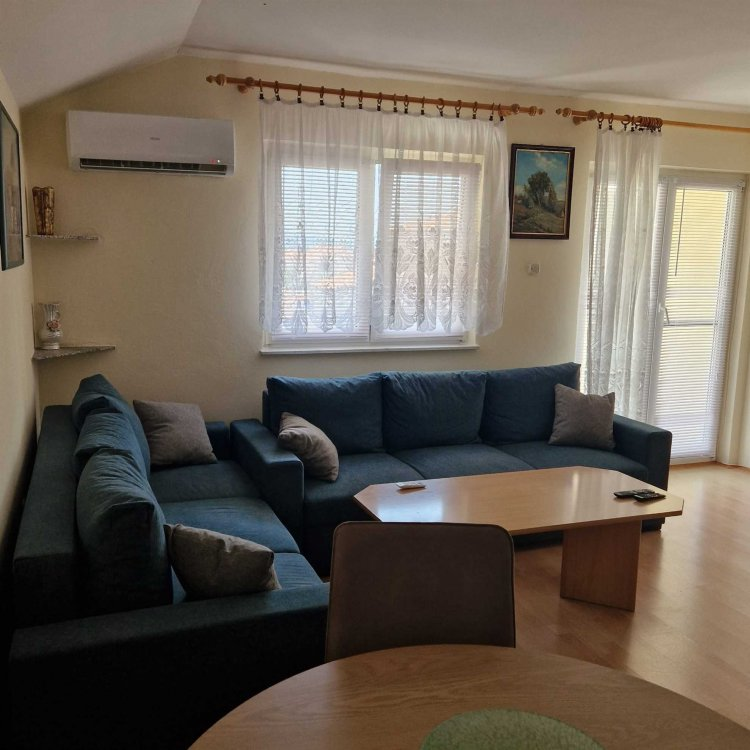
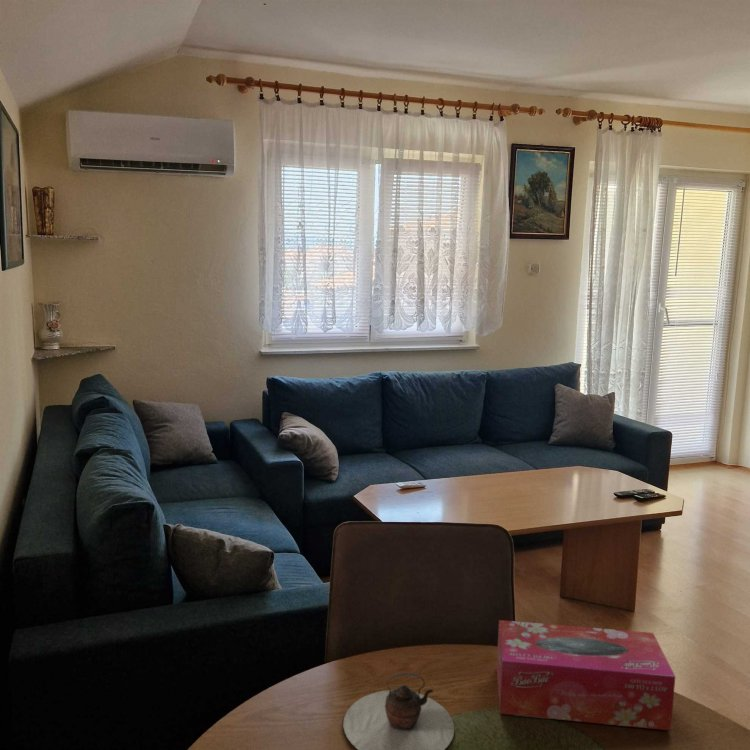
+ tissue box (579, 671)
+ teapot (399, 700)
